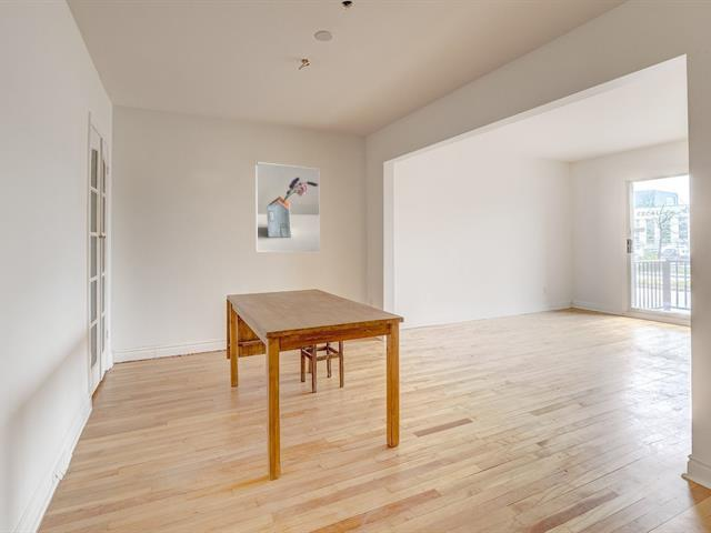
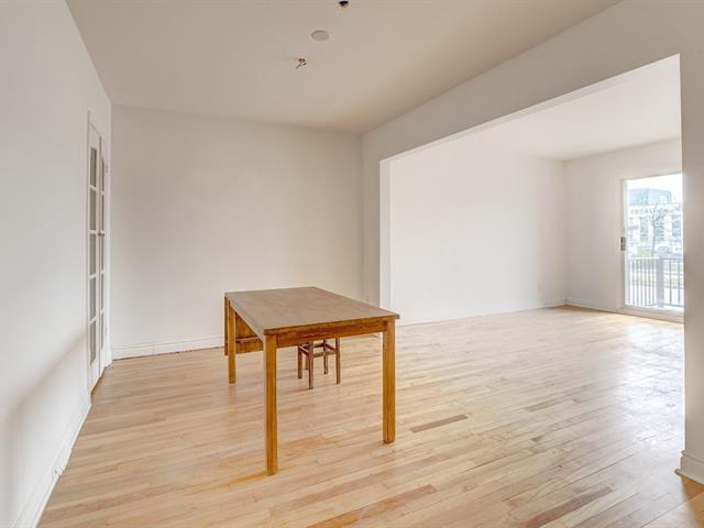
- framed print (289, 209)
